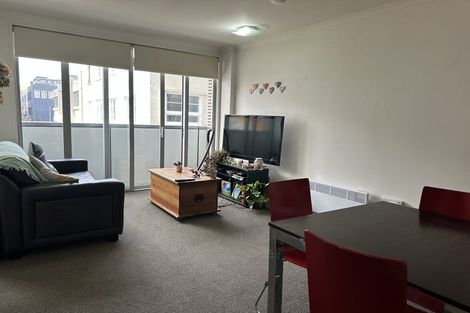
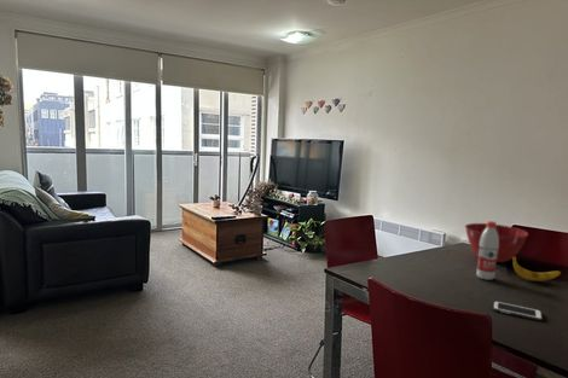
+ mixing bowl (498, 243)
+ cell phone (516, 310)
+ banana (534, 272)
+ water bottle (487, 249)
